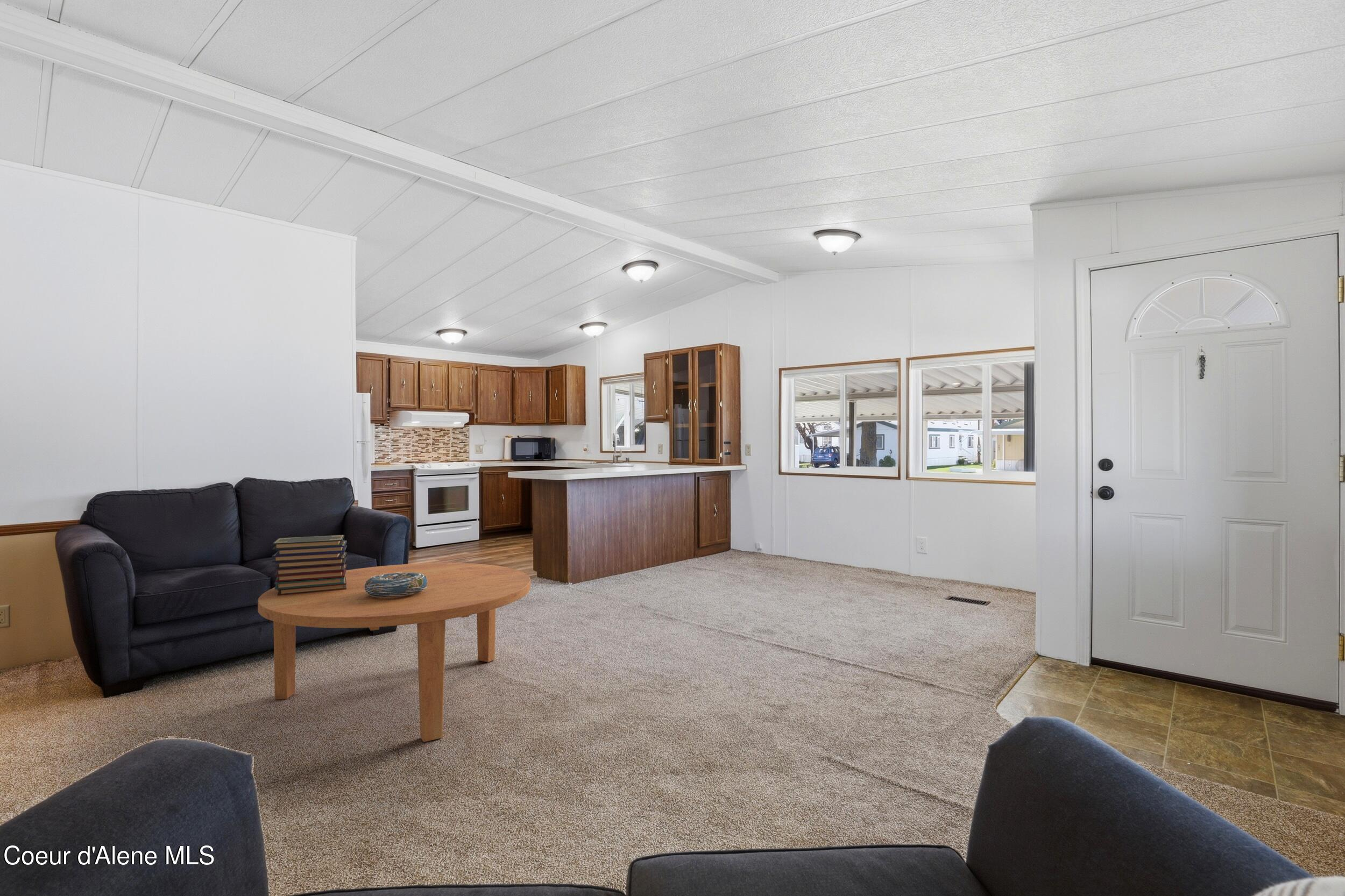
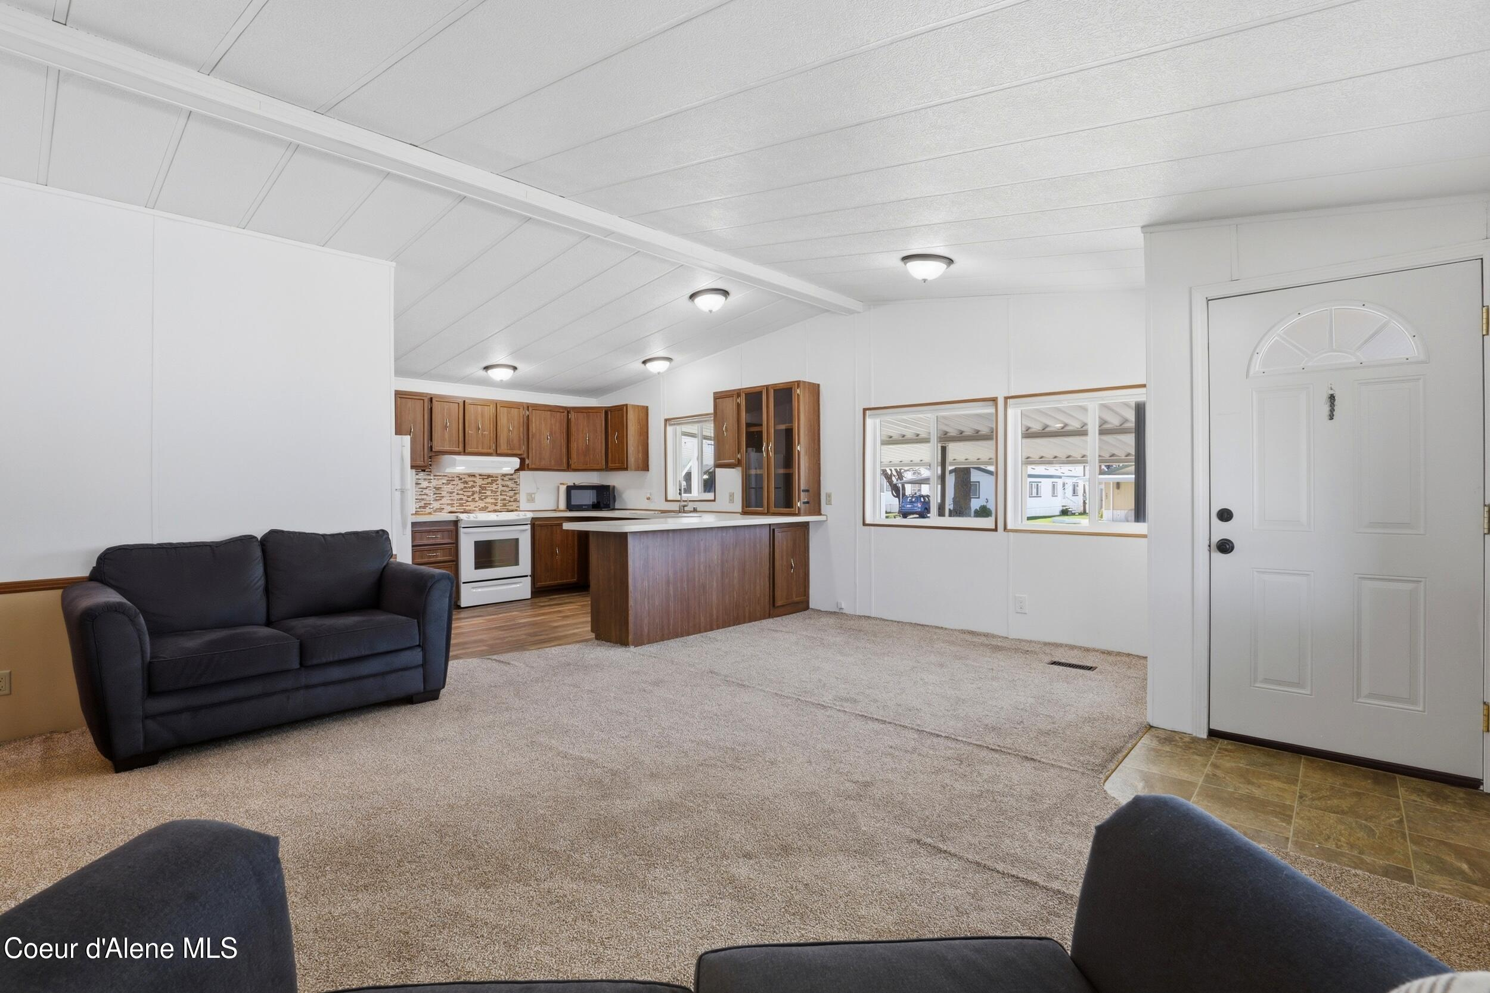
- decorative bowl (397, 584)
- coffee table (417, 639)
- book stack (311, 563)
